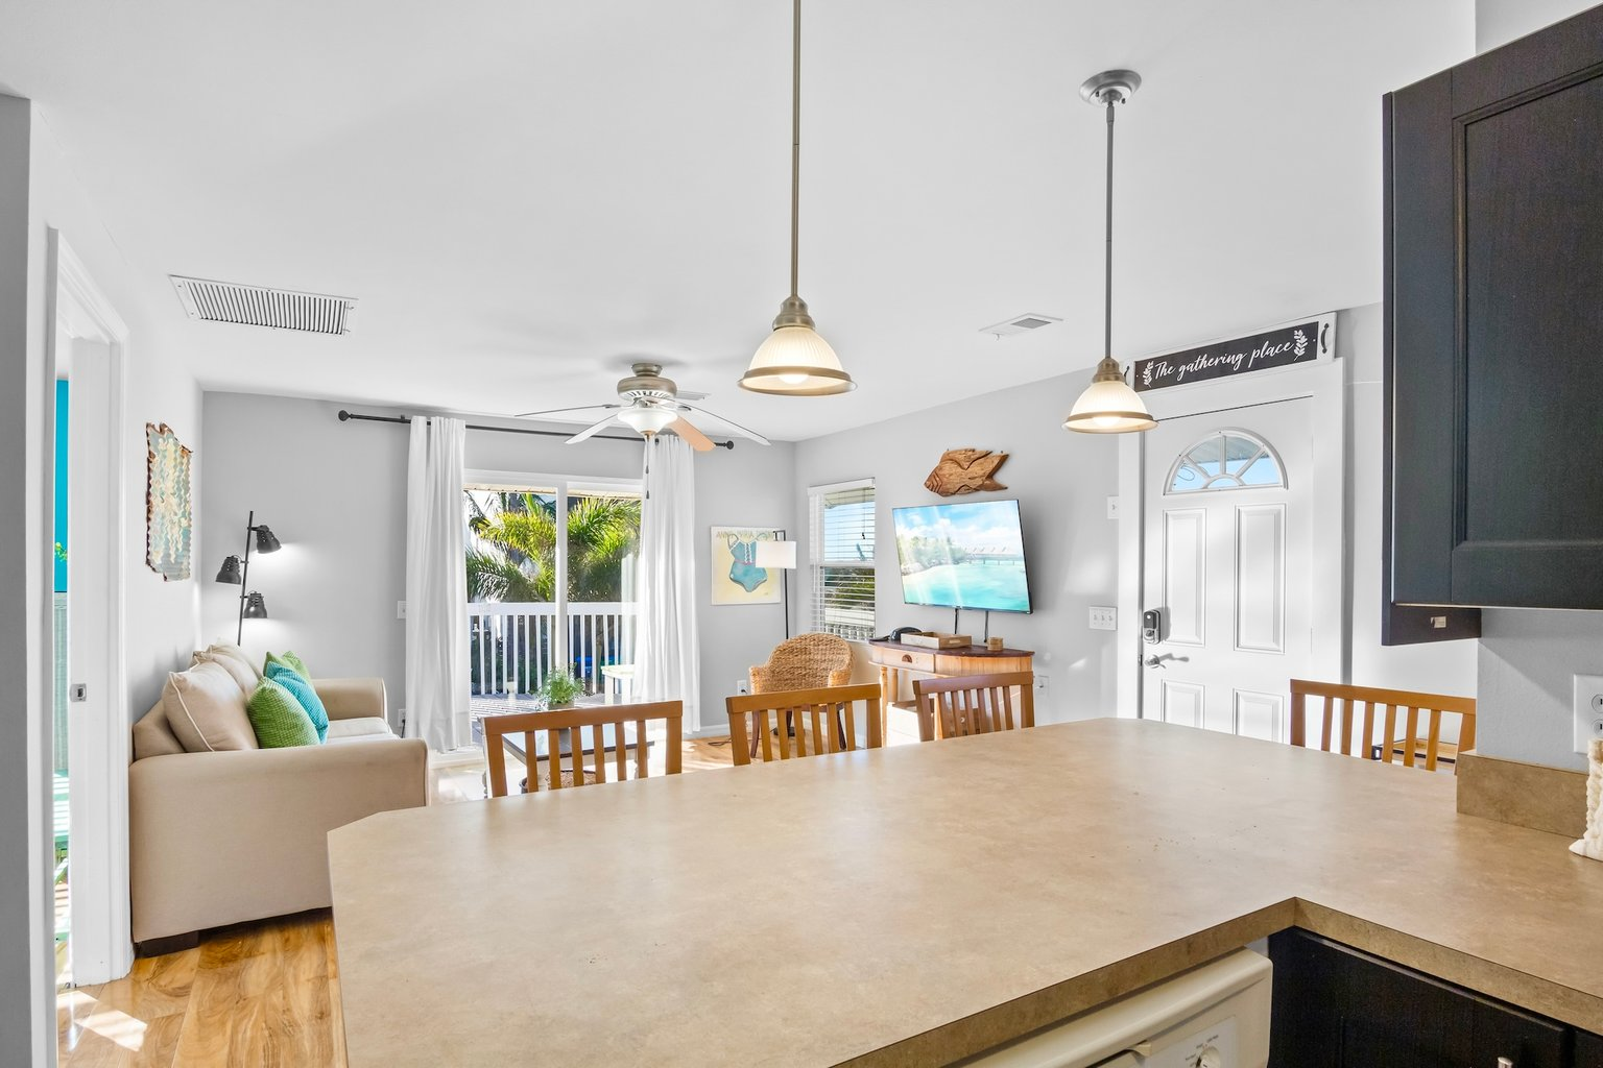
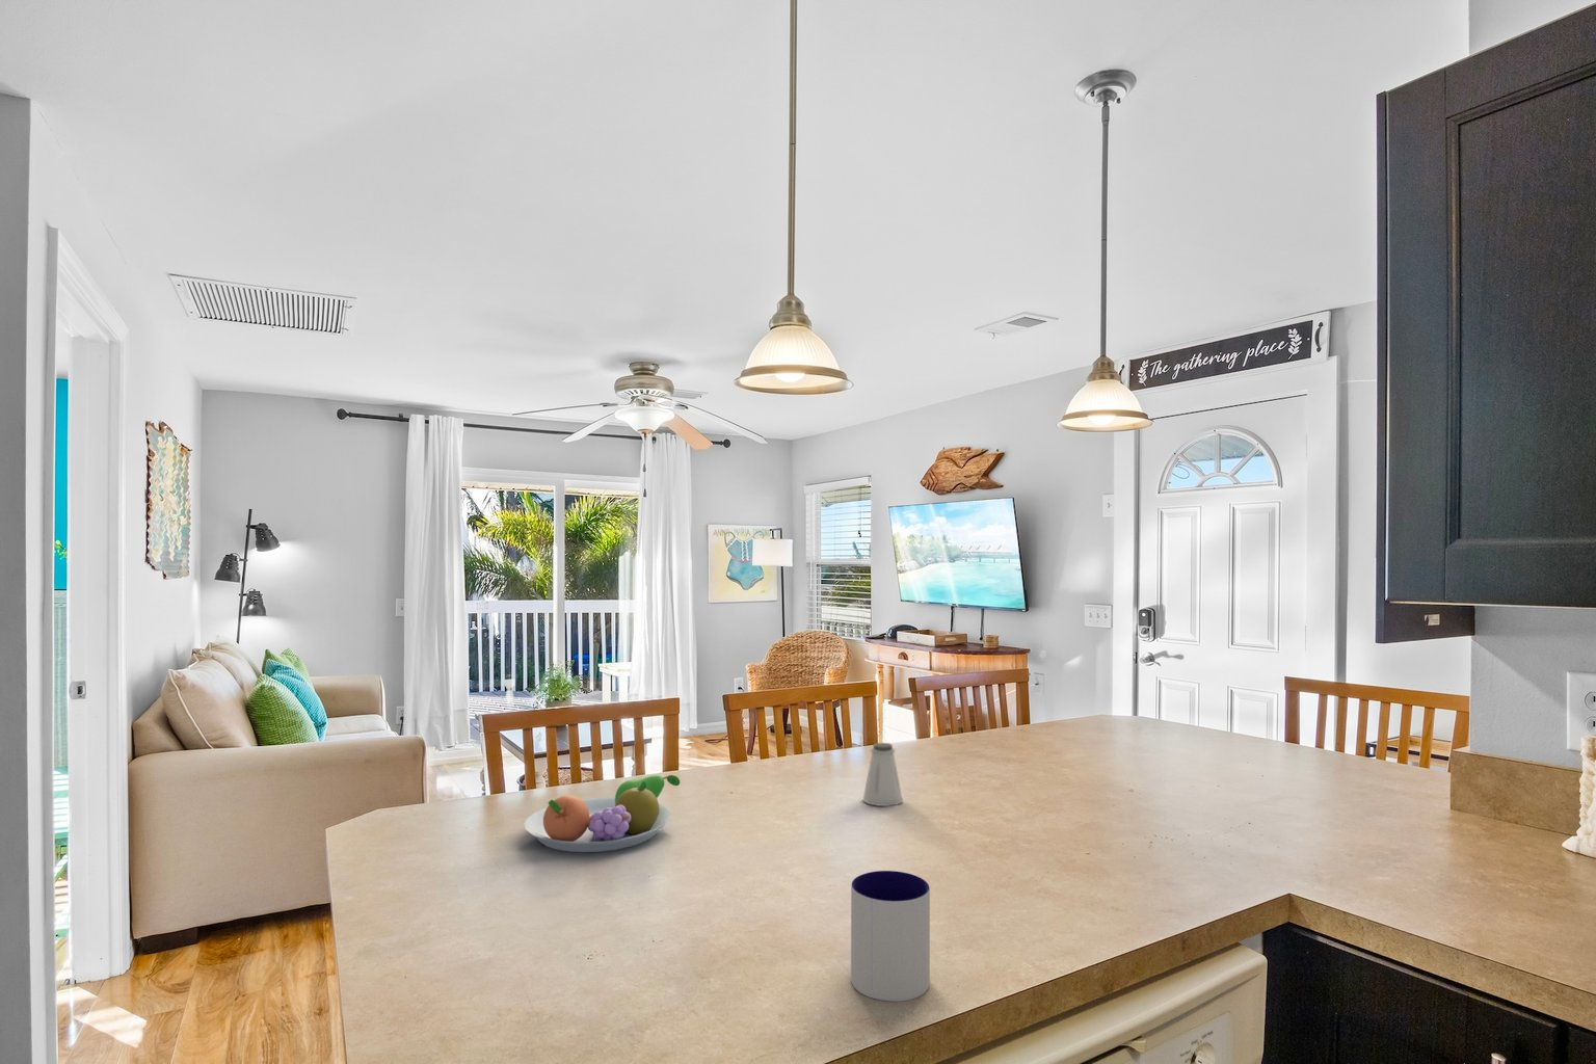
+ saltshaker (882, 772)
+ mug (882, 926)
+ fruit bowl (604, 803)
